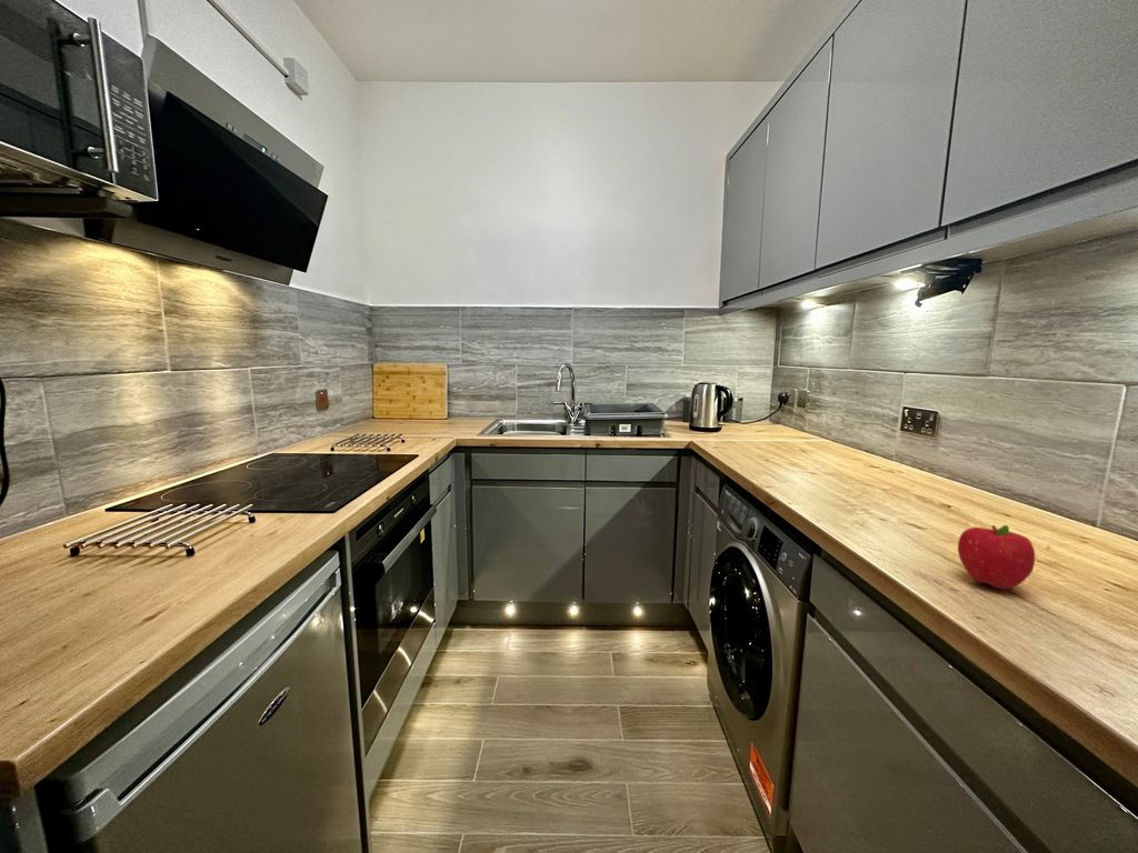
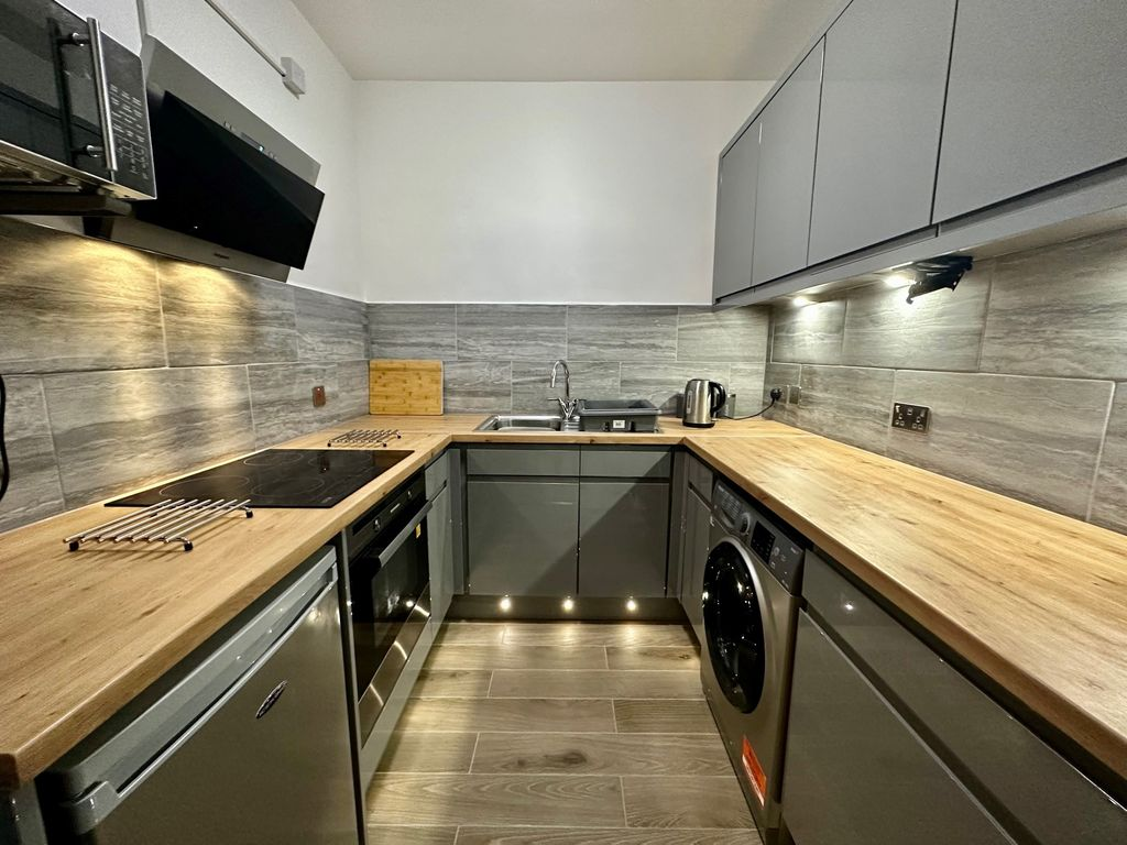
- fruit (994, 554)
